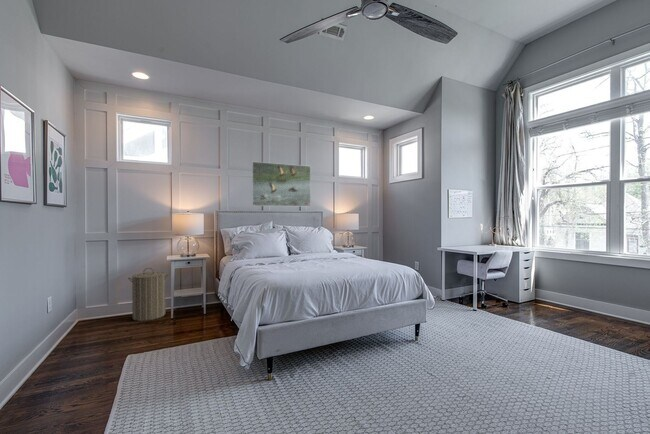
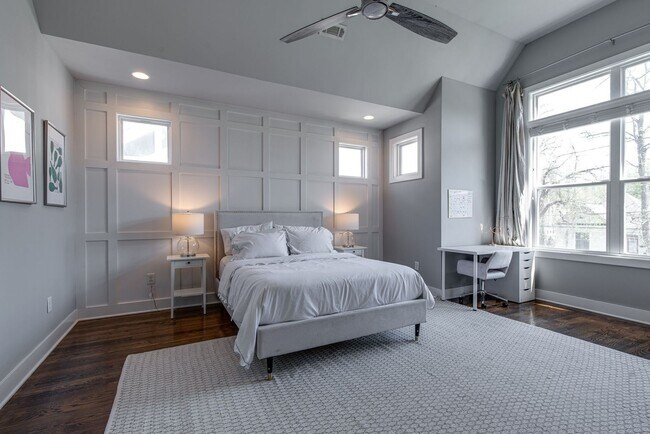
- laundry hamper (149, 292)
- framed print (282, 185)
